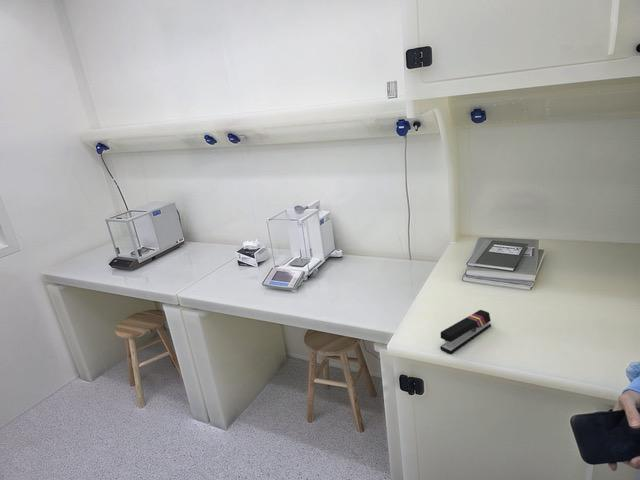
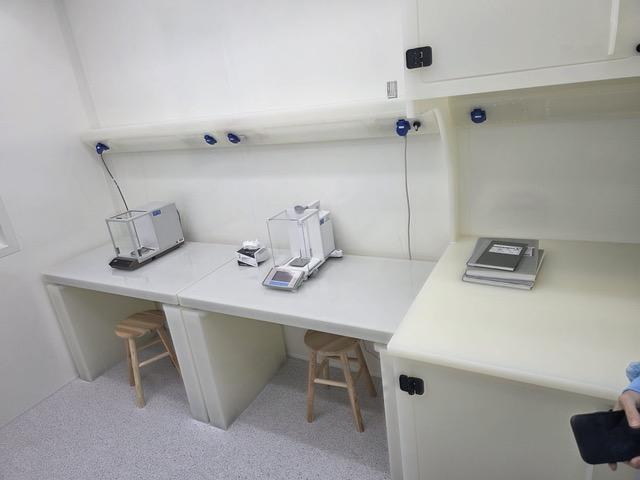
- stapler (466, 328)
